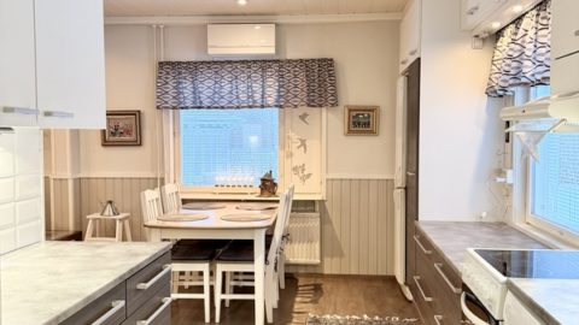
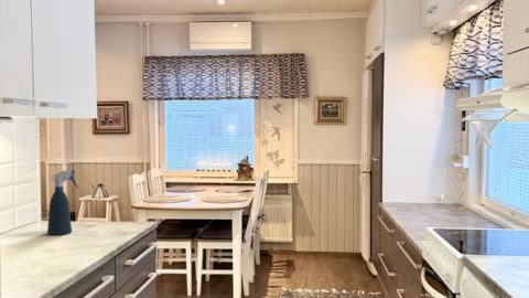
+ spray bottle (61, 201)
